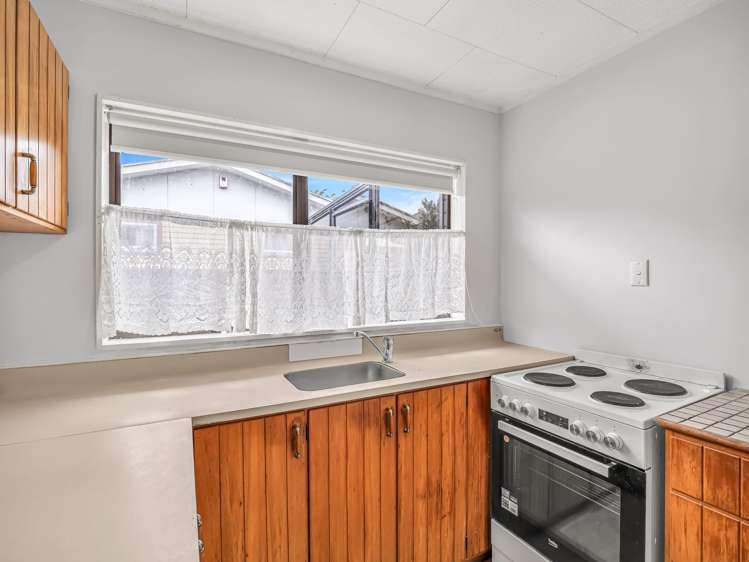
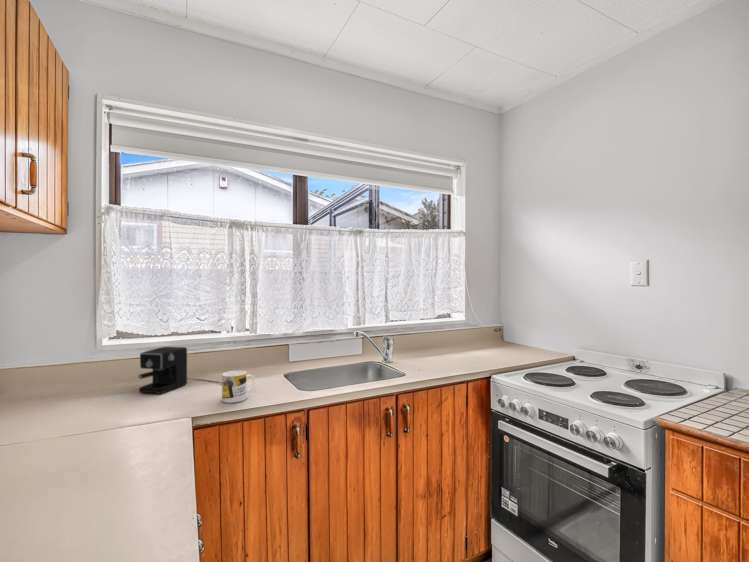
+ coffee maker (183, 369)
+ mug (239, 385)
